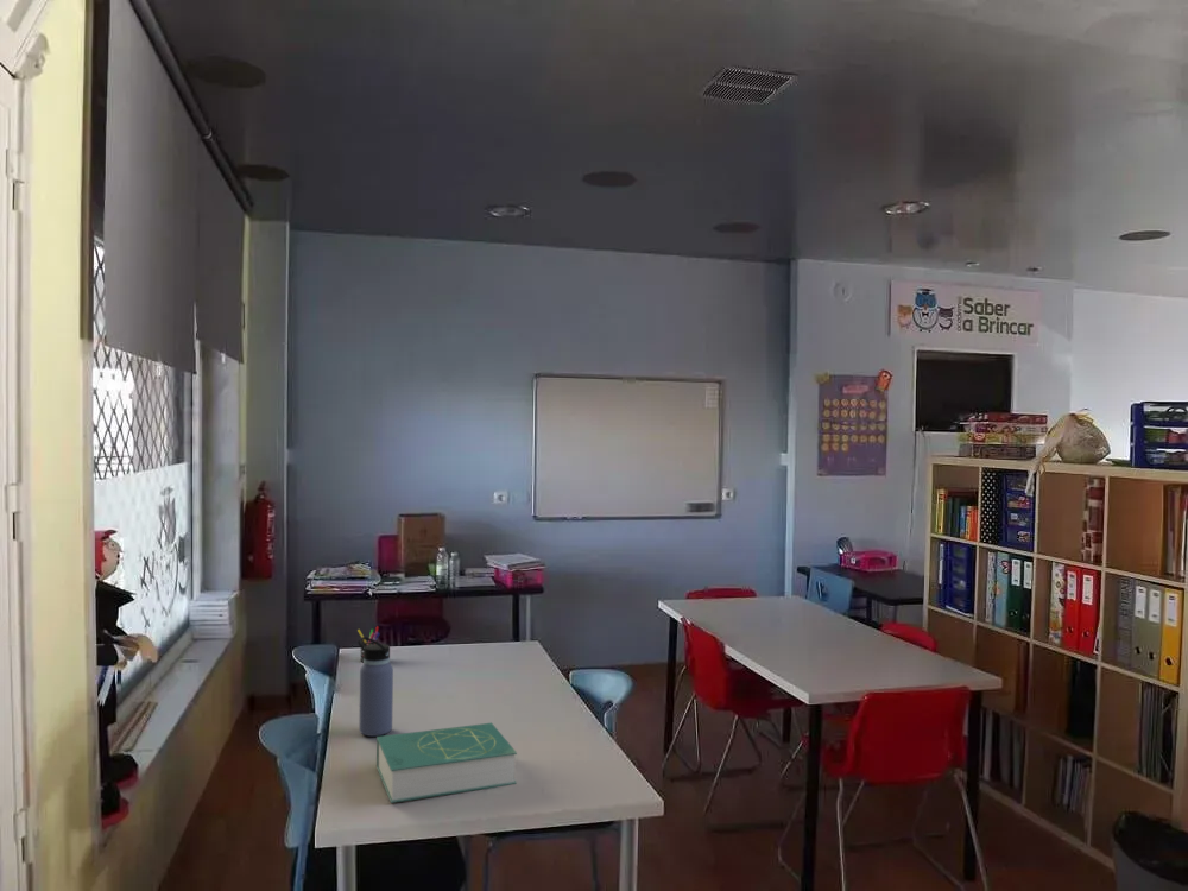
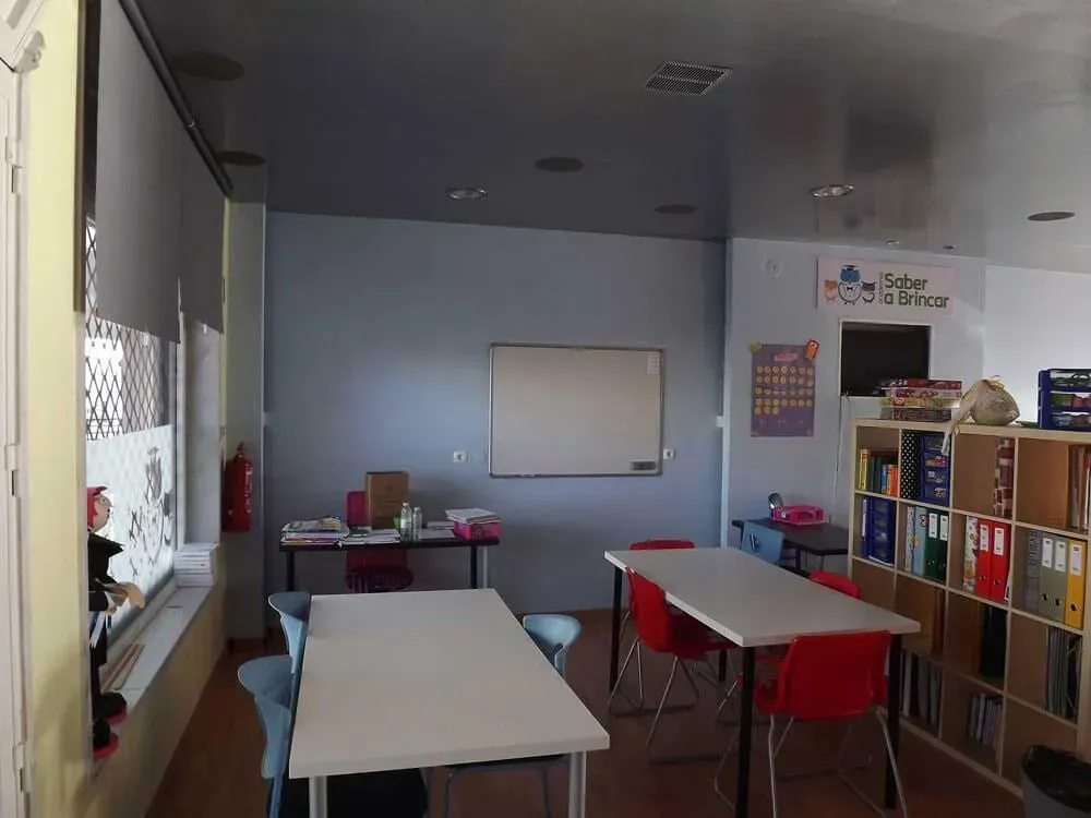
- water bottle (374, 682)
- book (444, 759)
- pen holder (369, 643)
